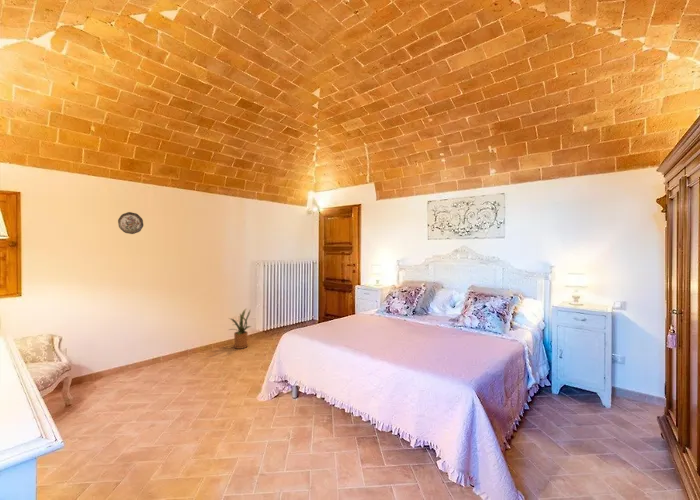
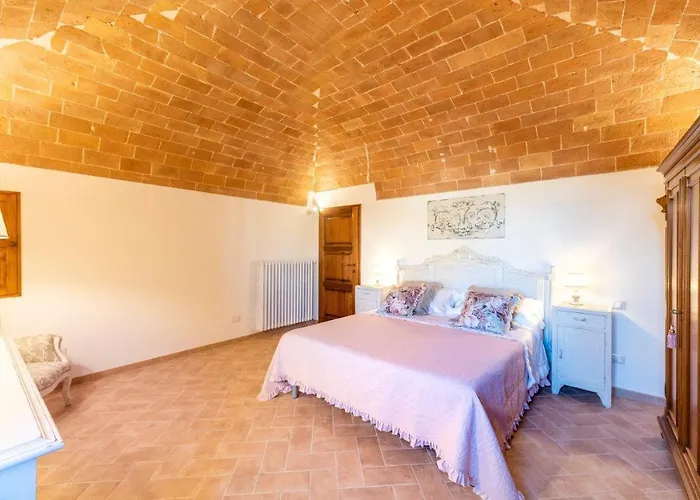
- house plant (239, 328)
- decorative plate (130, 223)
